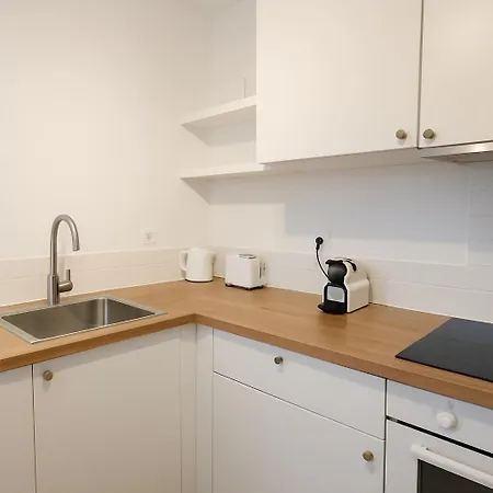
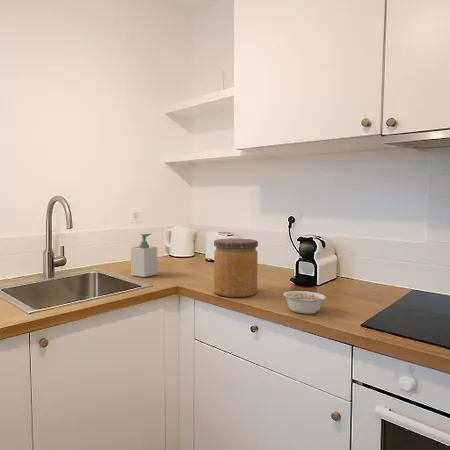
+ soap bottle (144, 254)
+ legume (305, 301)
+ jar (235, 266)
